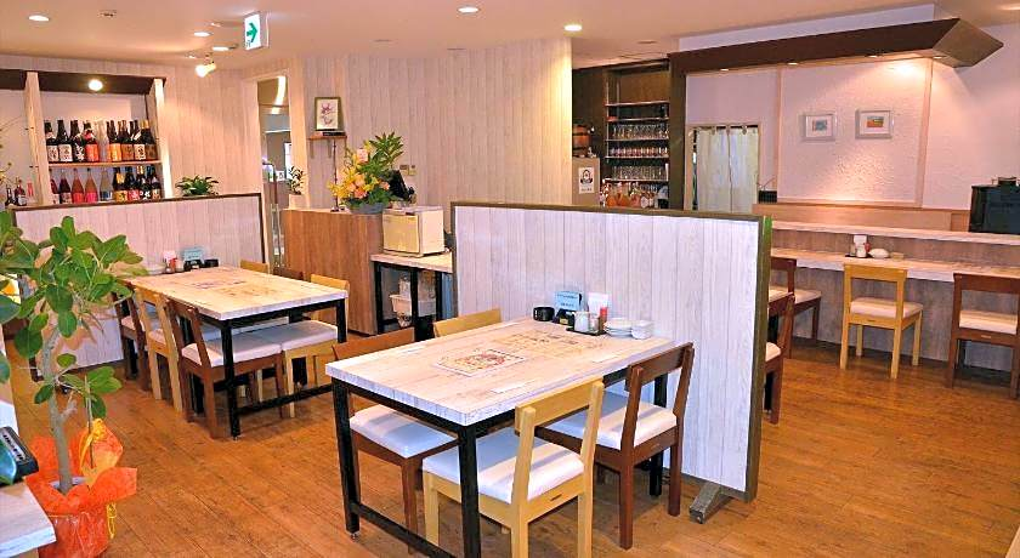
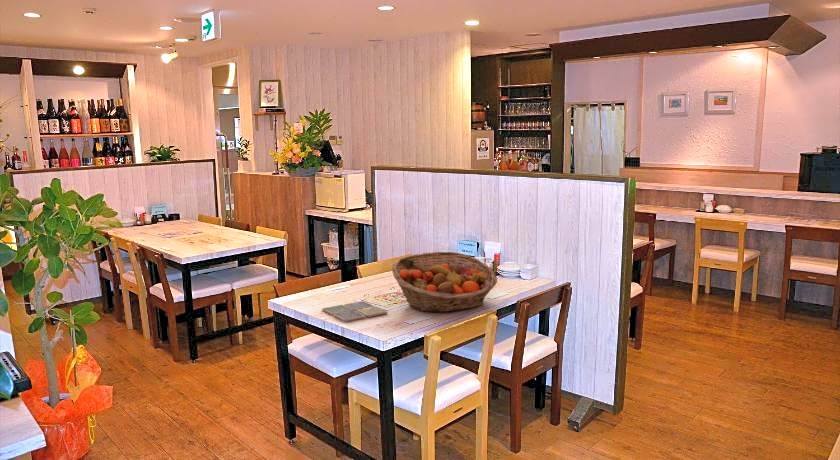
+ drink coaster (354, 310)
+ fruit basket (444, 280)
